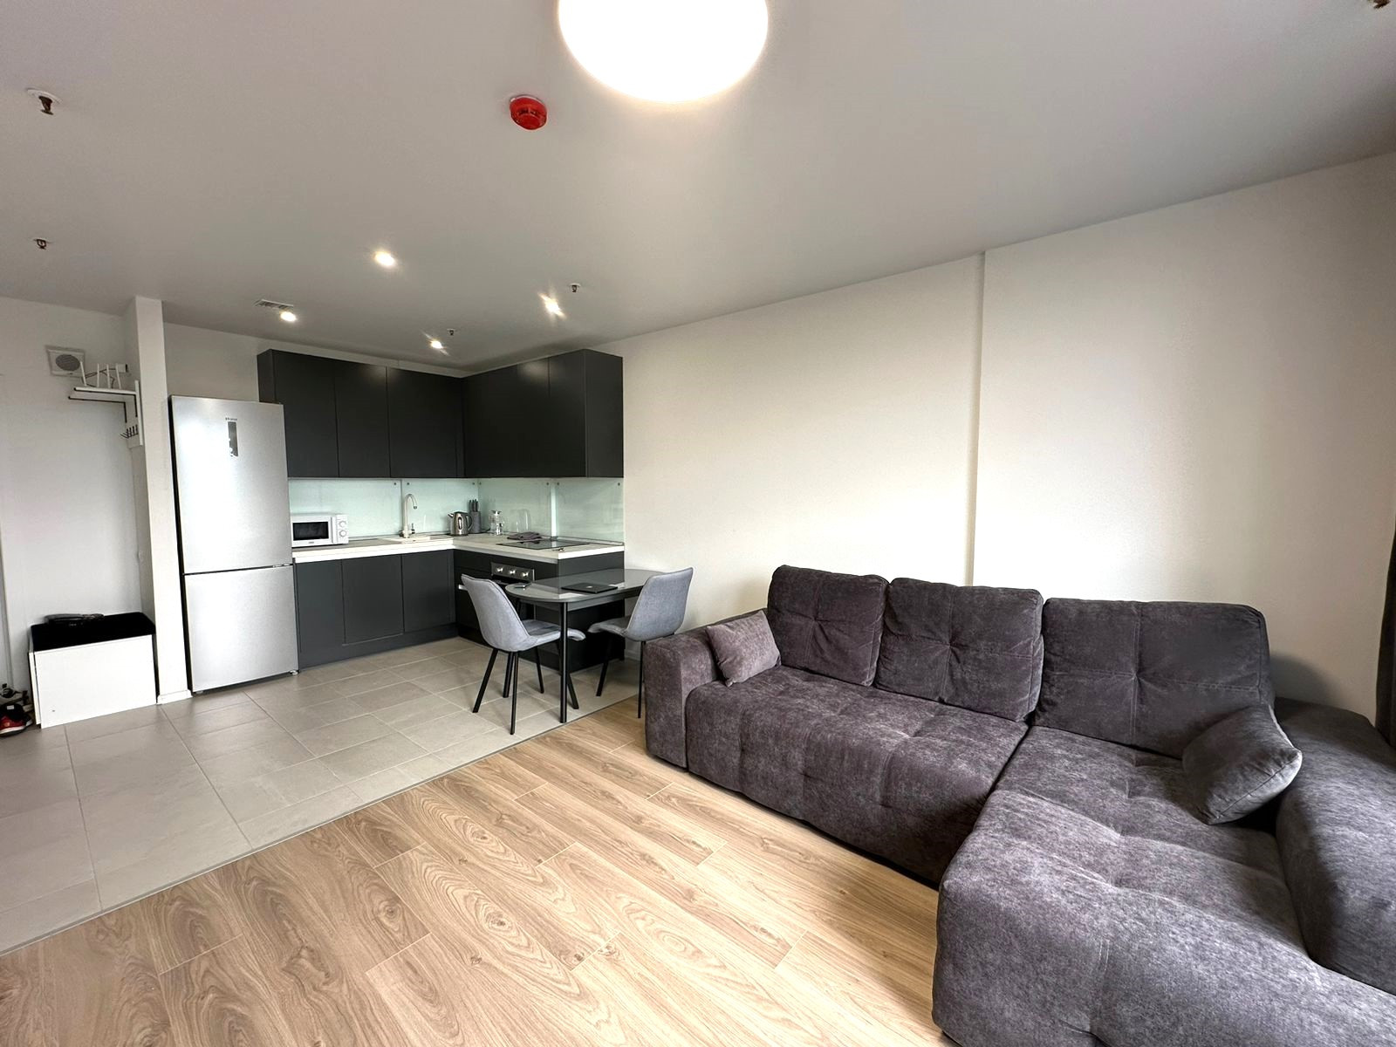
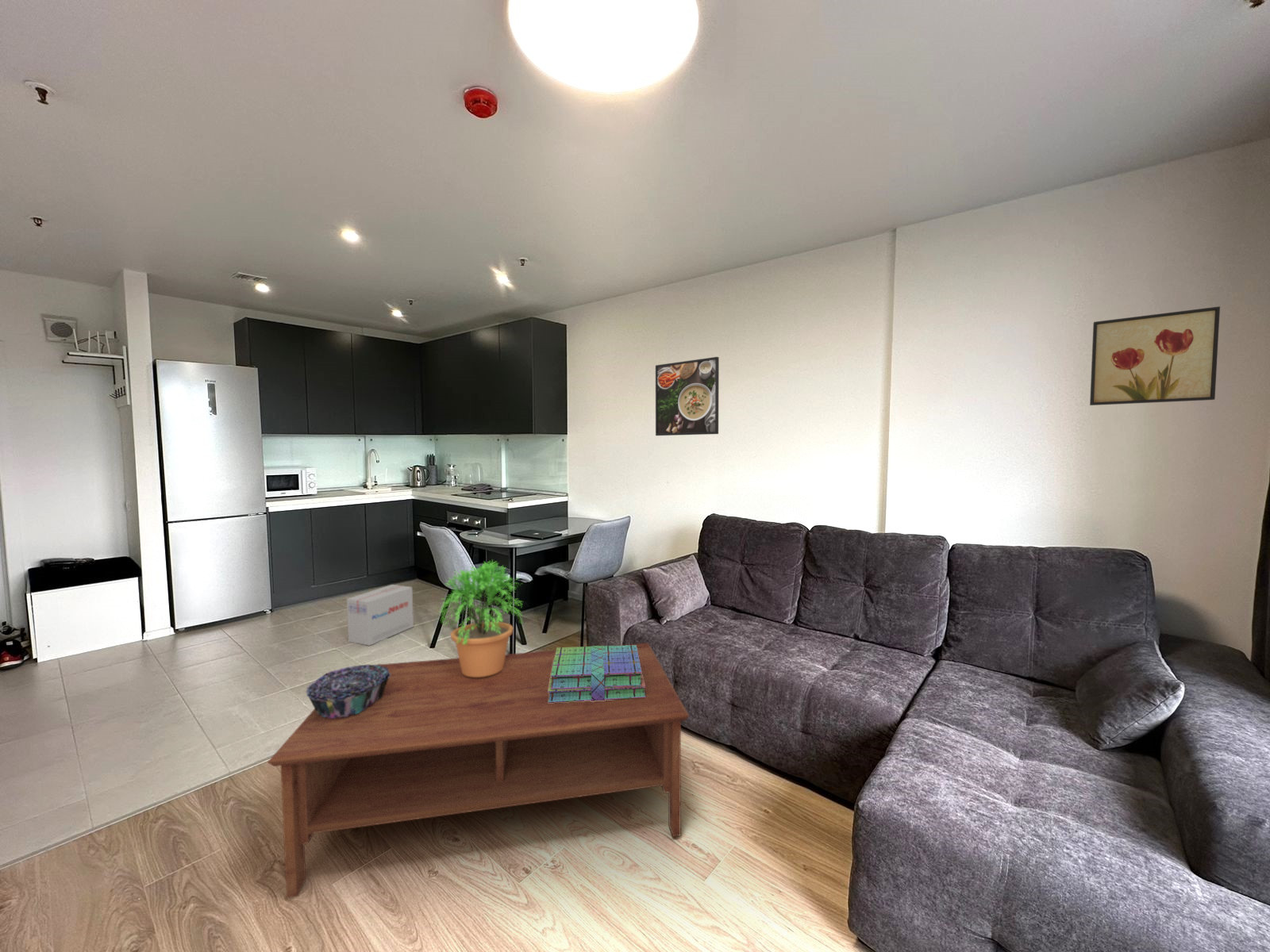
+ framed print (685, 398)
+ coffee table (503, 744)
+ stack of books (596, 670)
+ decorative bowl (350, 691)
+ potted plant (480, 616)
+ wall art (1150, 359)
+ cardboard box (381, 613)
